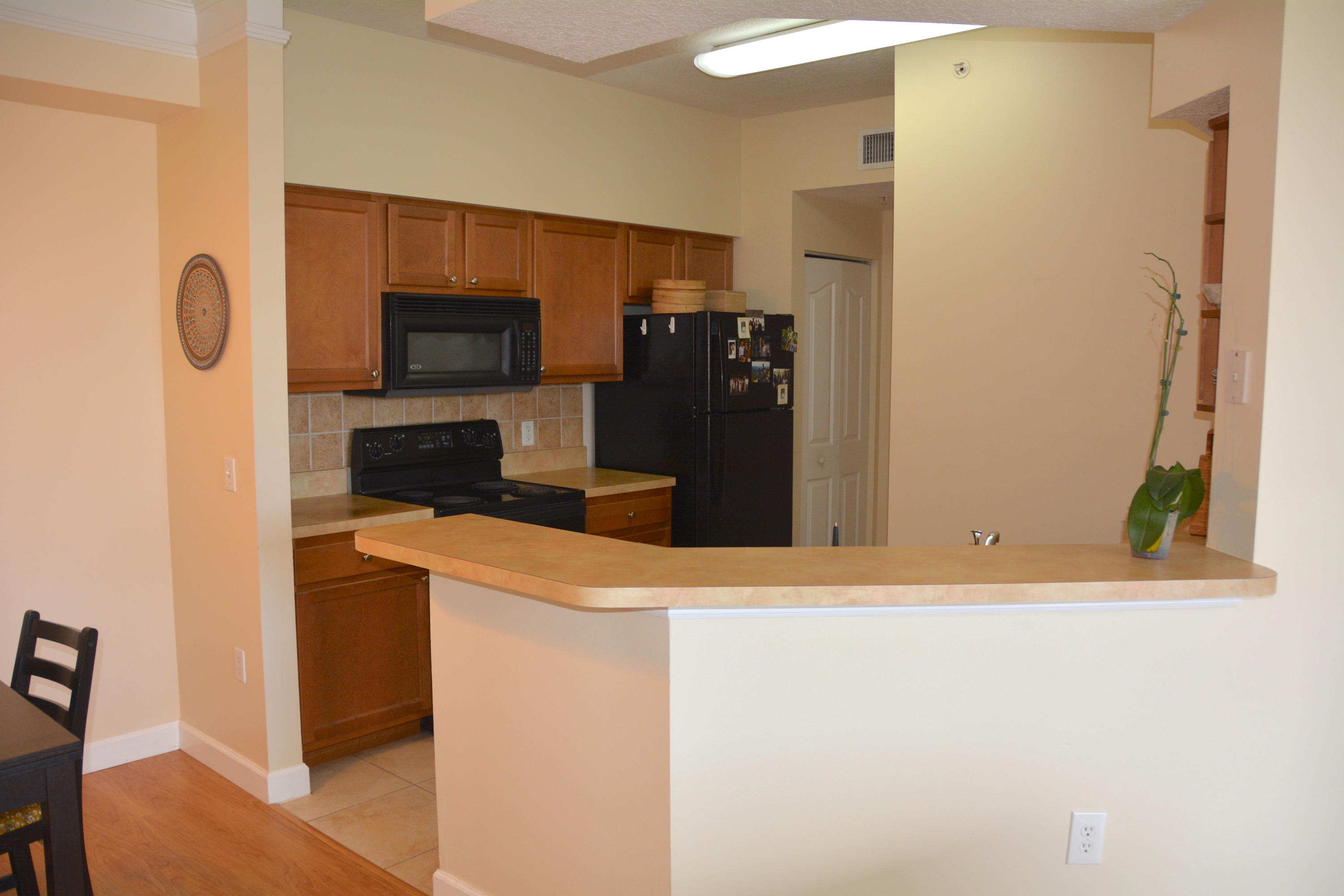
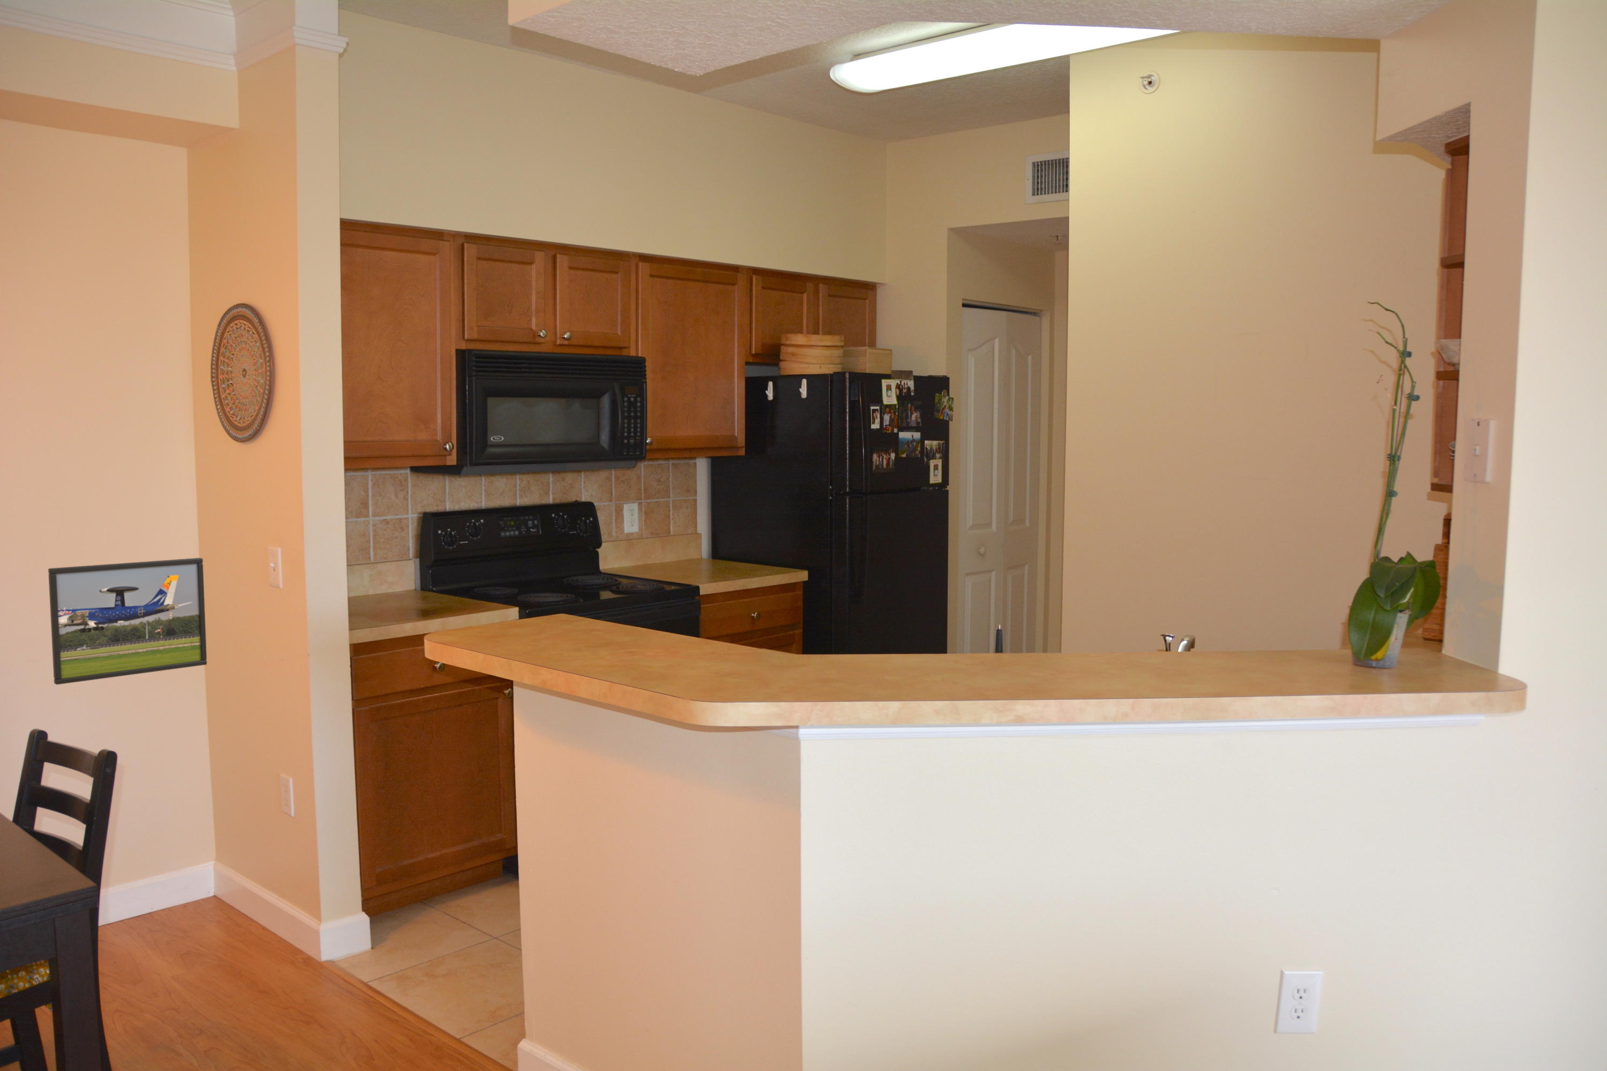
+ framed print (130, 618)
